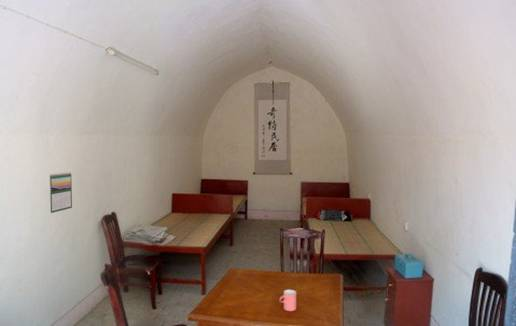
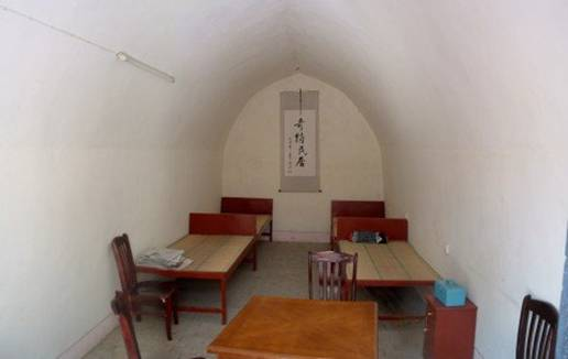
- calendar (61, 191)
- cup (287, 300)
